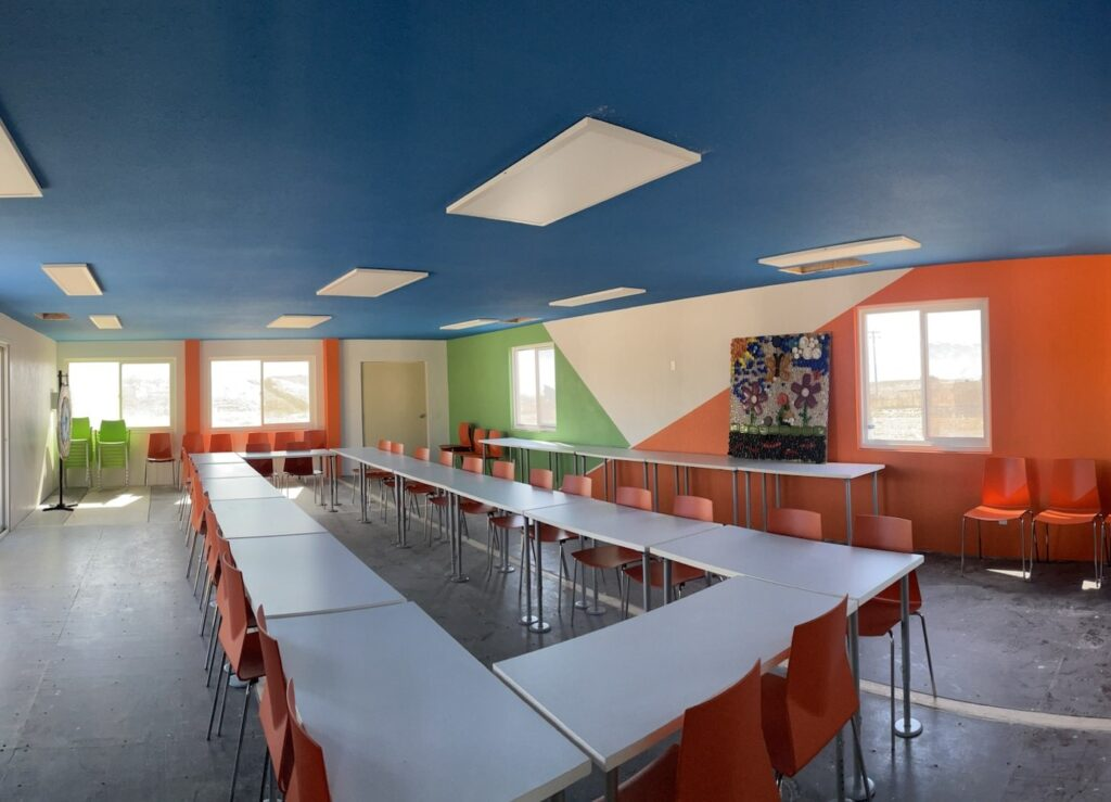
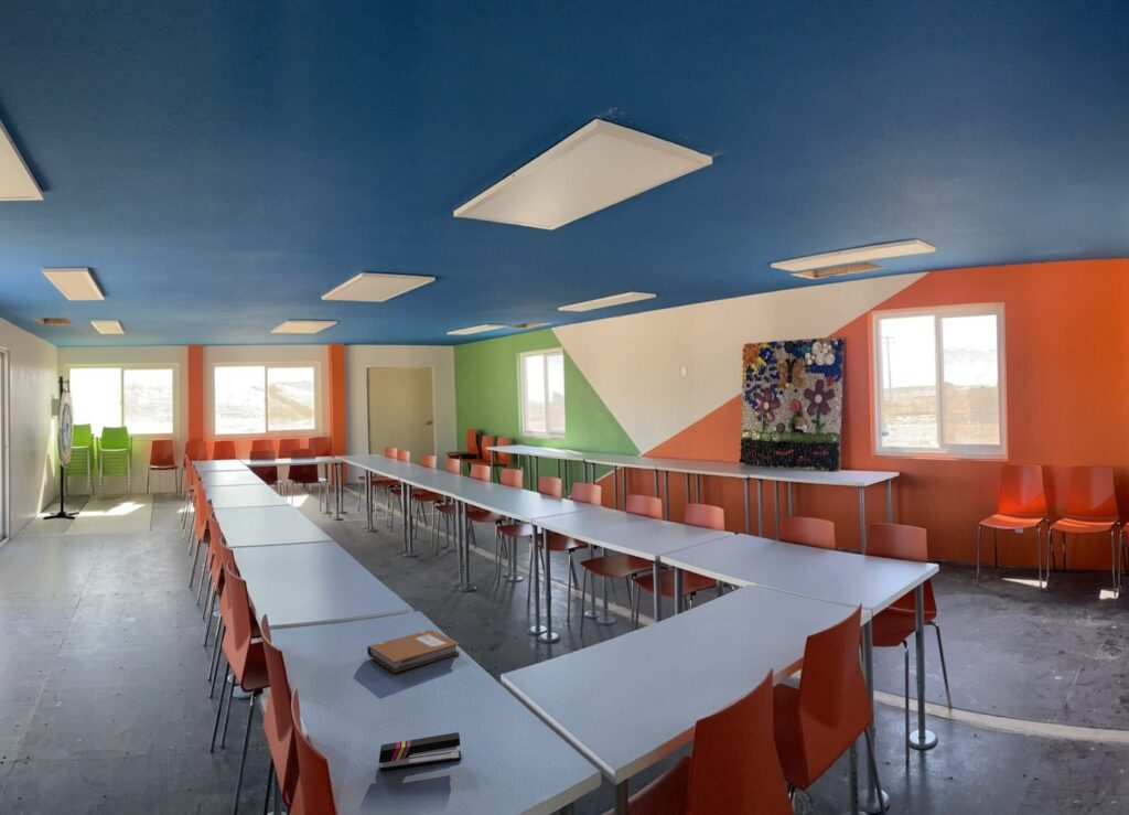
+ stapler (420, 750)
+ notebook (415, 648)
